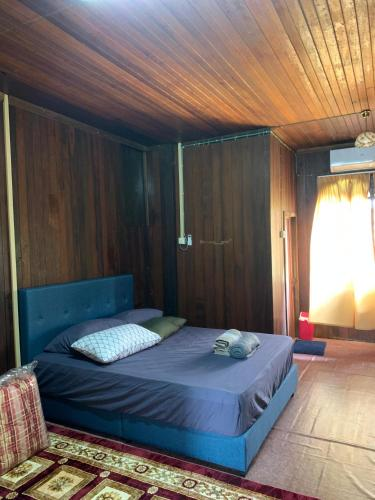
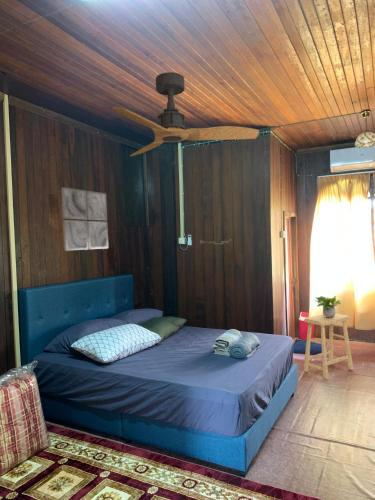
+ potted plant (327, 305)
+ ceiling fan (181, 113)
+ wall art (86, 221)
+ stool (329, 343)
